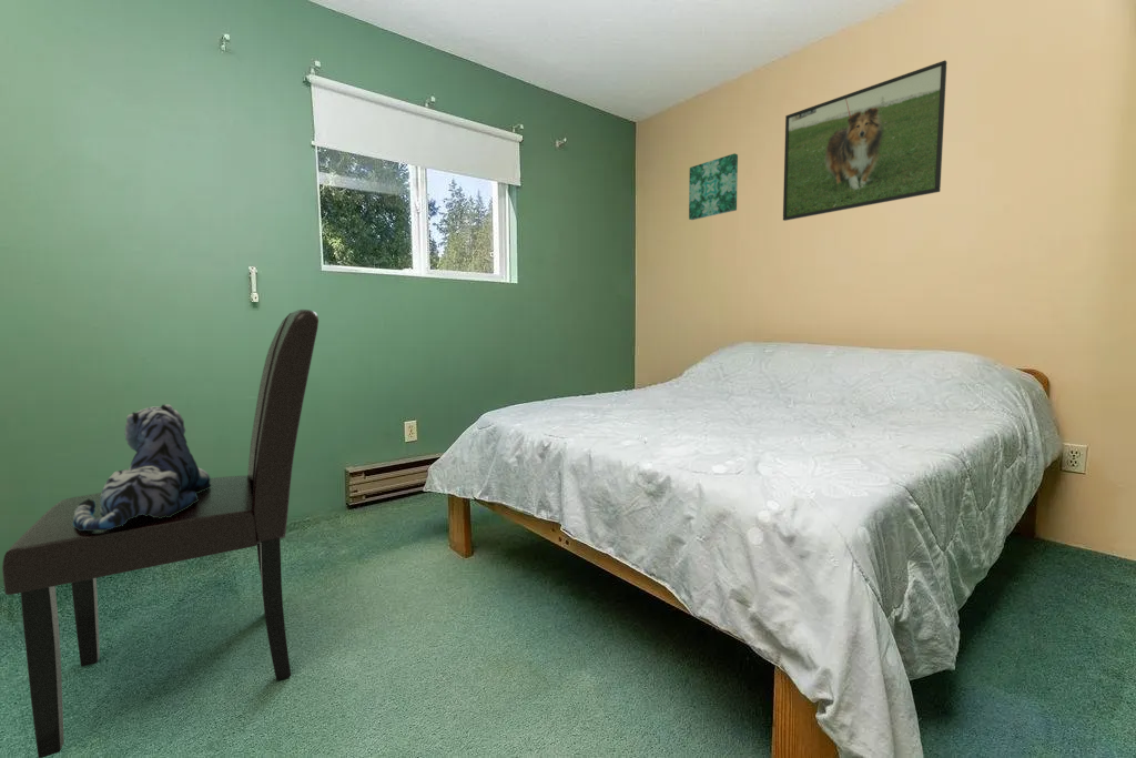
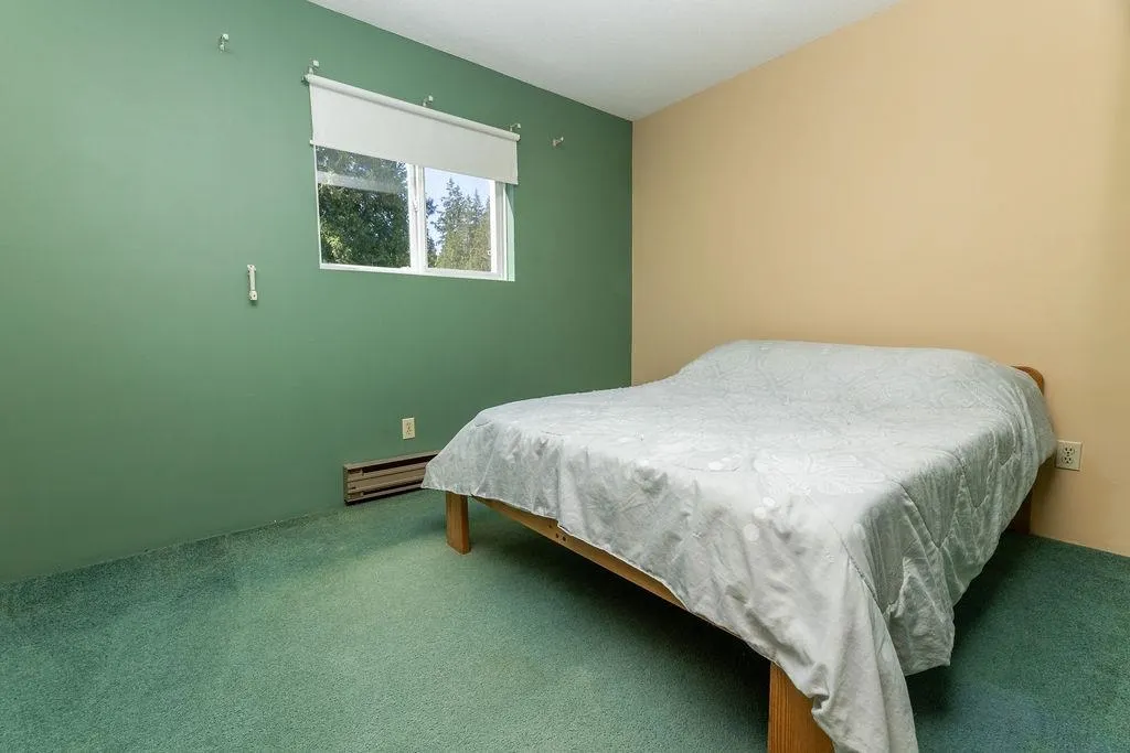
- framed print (855, 150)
- wall art (712, 188)
- plush toy (146, 454)
- chair (196, 493)
